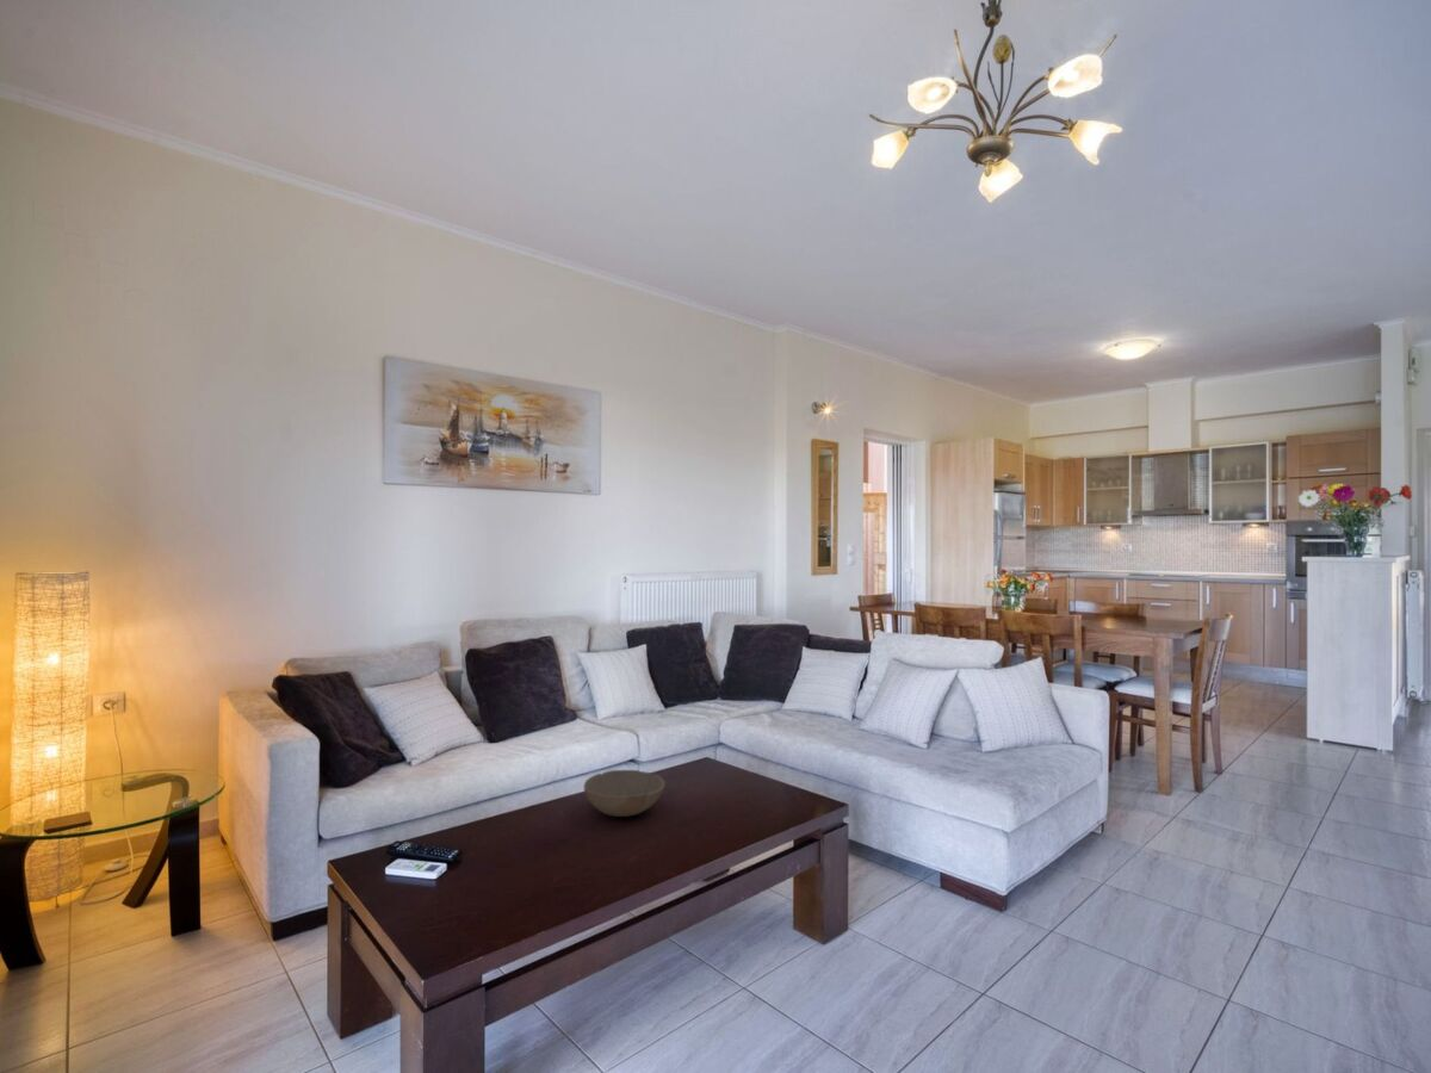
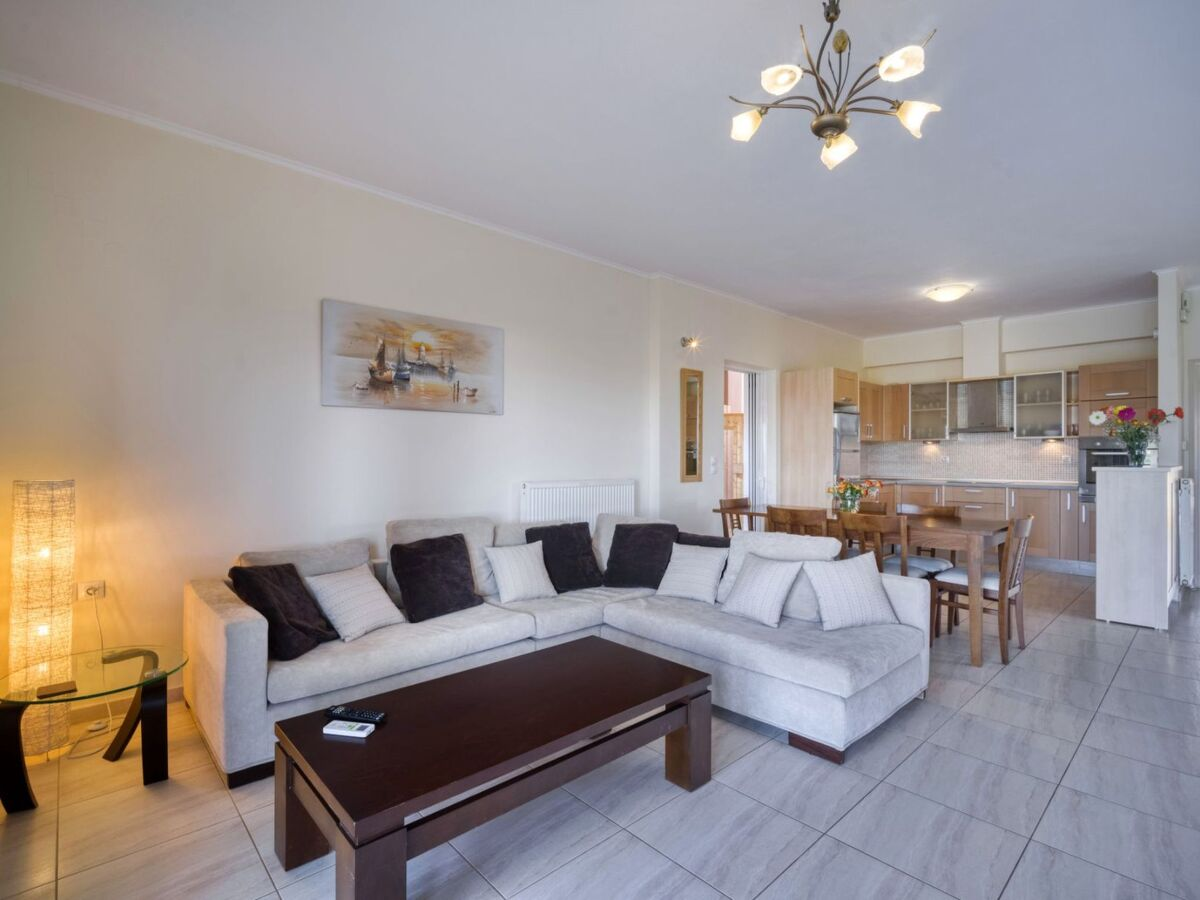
- bowl (624, 796)
